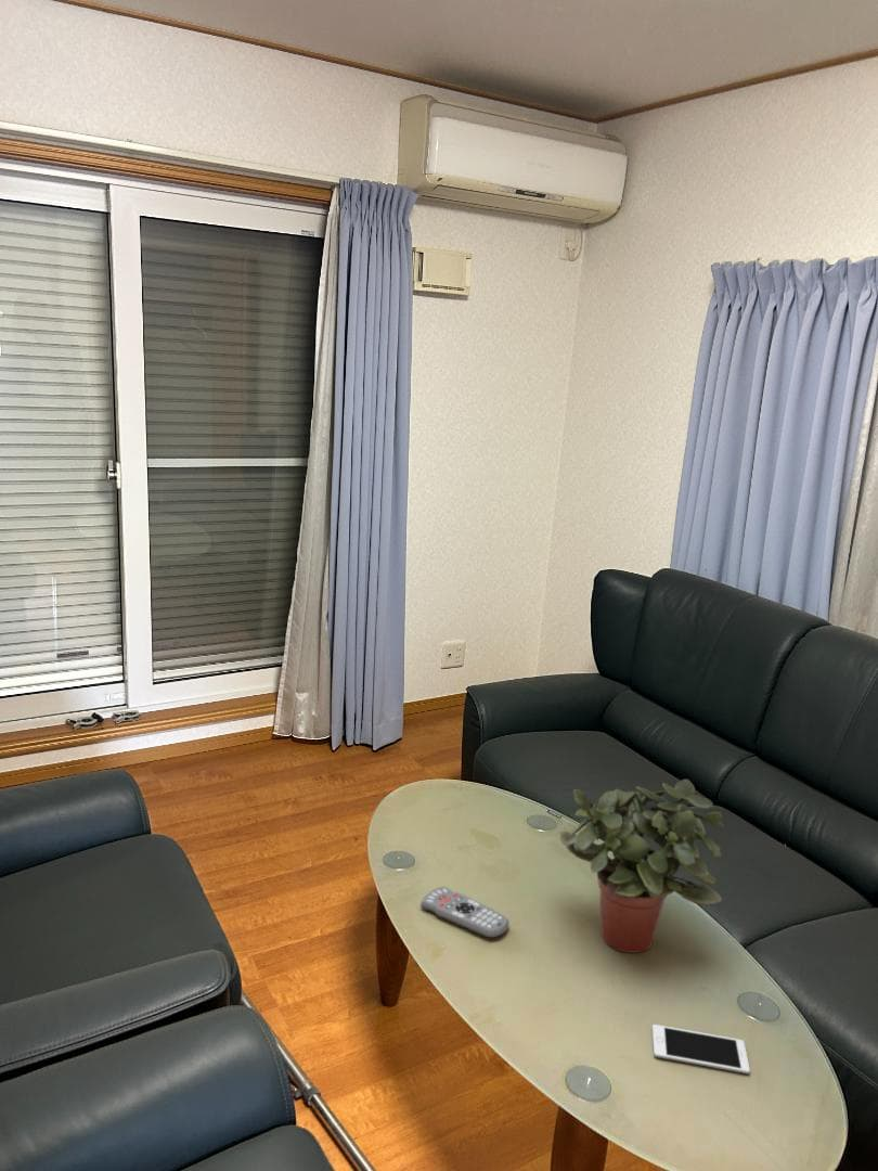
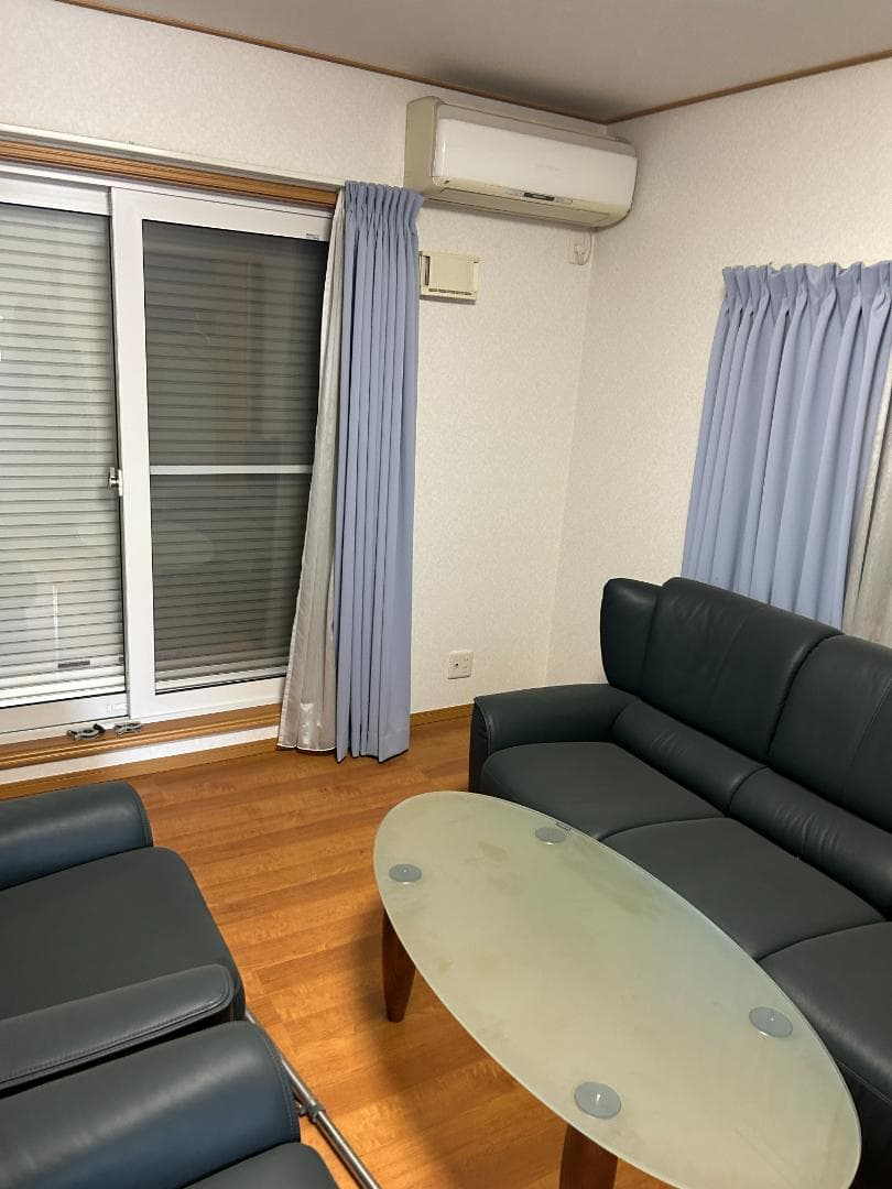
- potted plant (633, 861)
- remote control (465, 913)
- cell phone (699, 1048)
